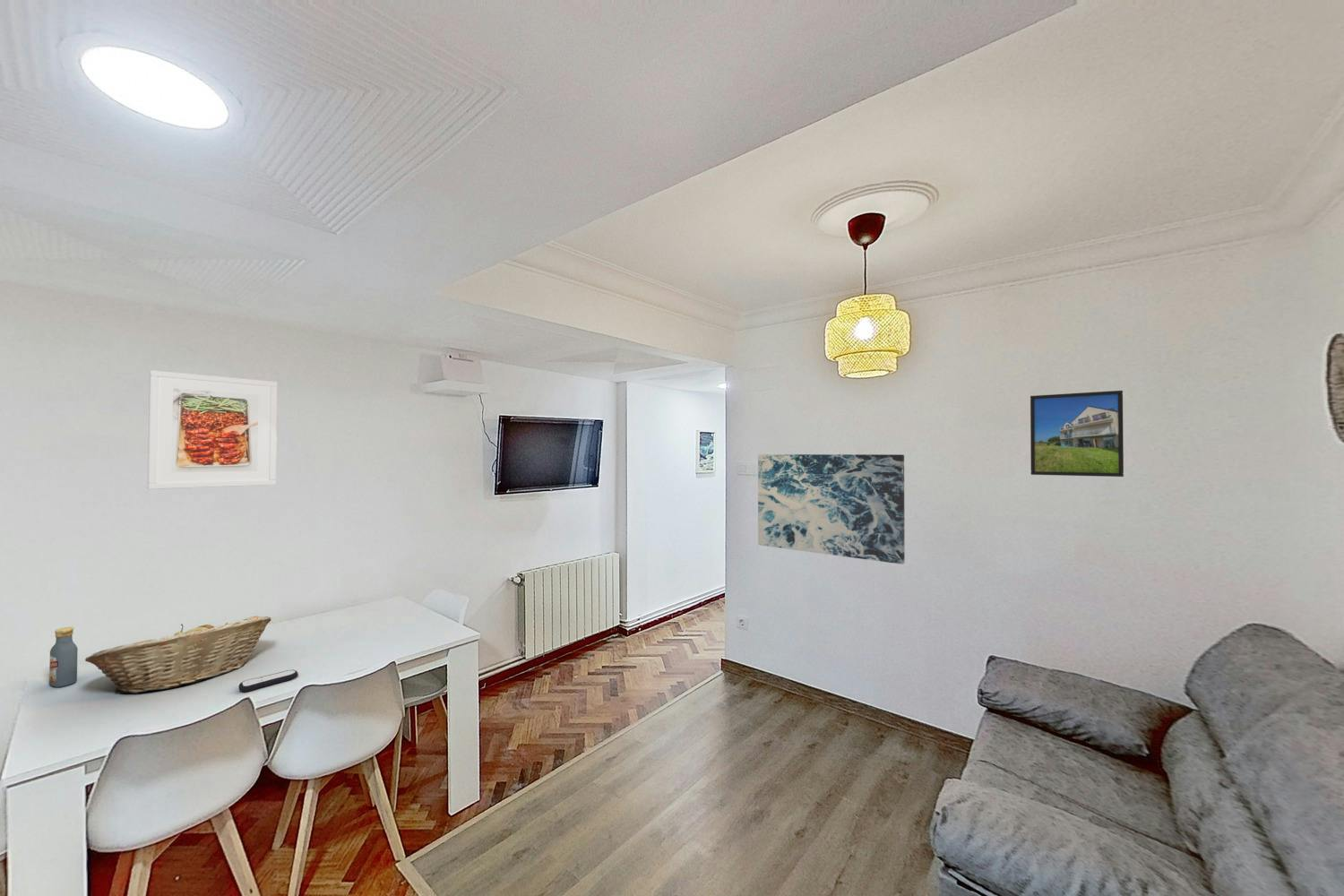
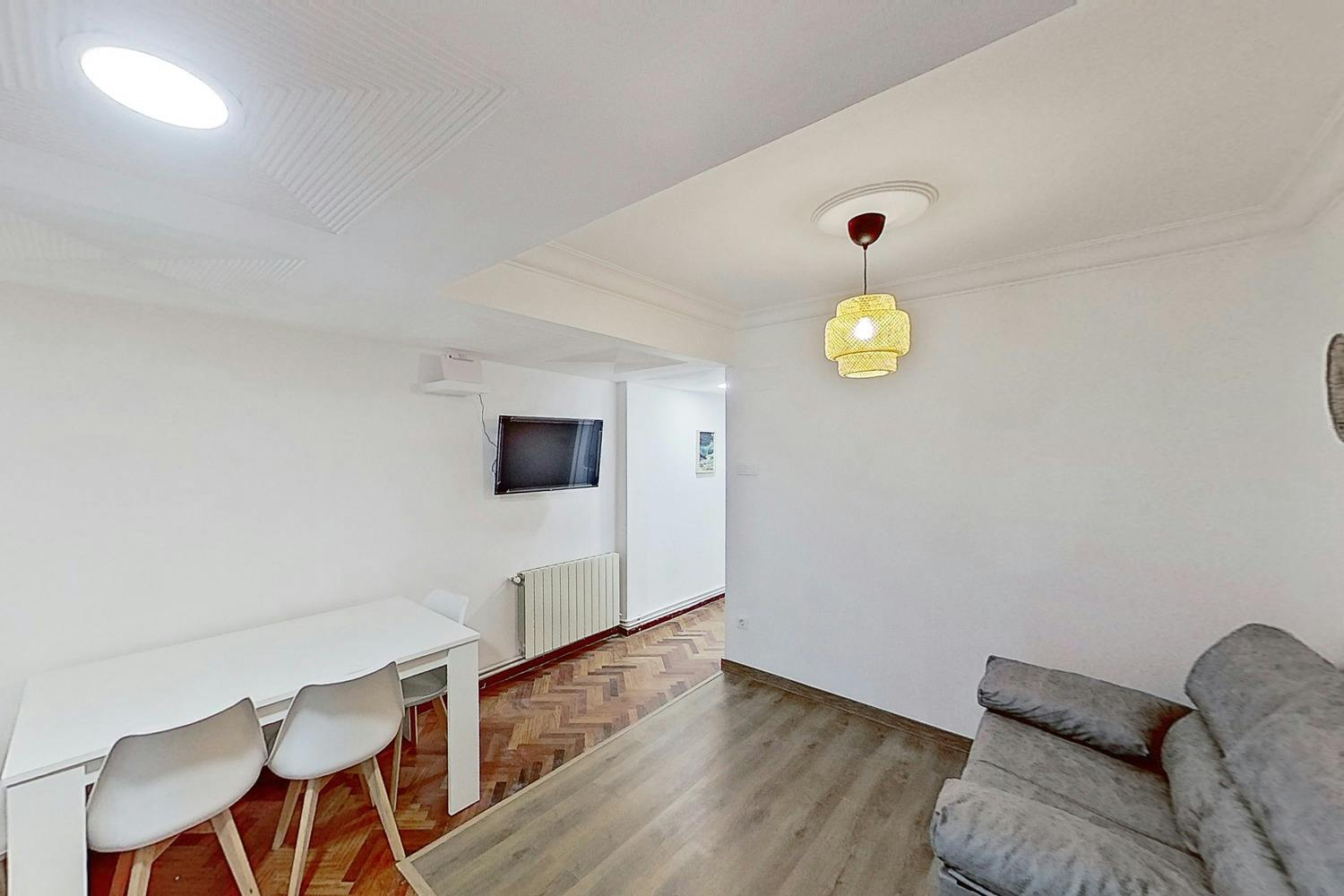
- fruit basket (187, 647)
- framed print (217, 431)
- wall art (824, 504)
- vodka (64, 655)
- remote control (269, 679)
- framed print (1074, 434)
